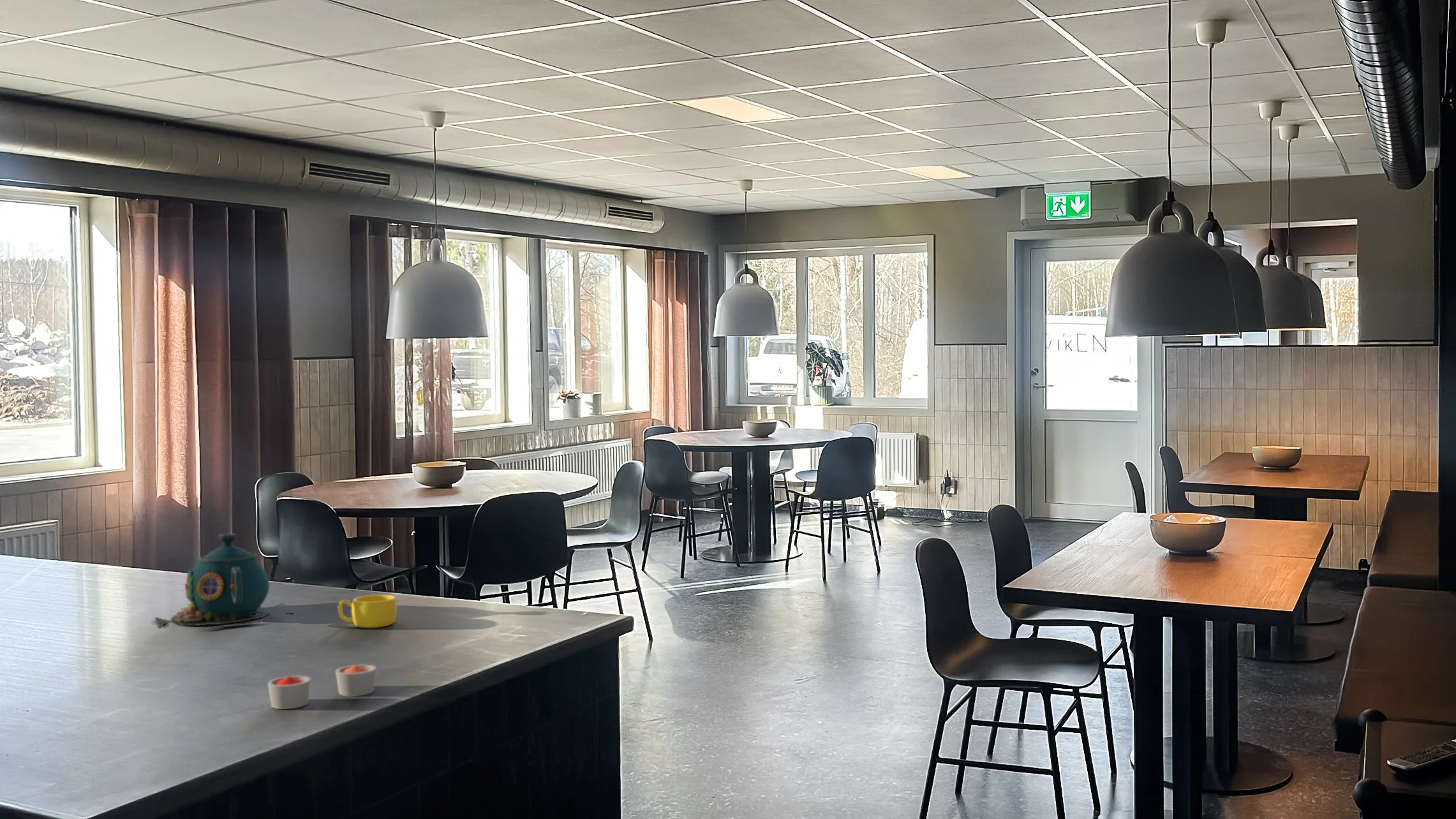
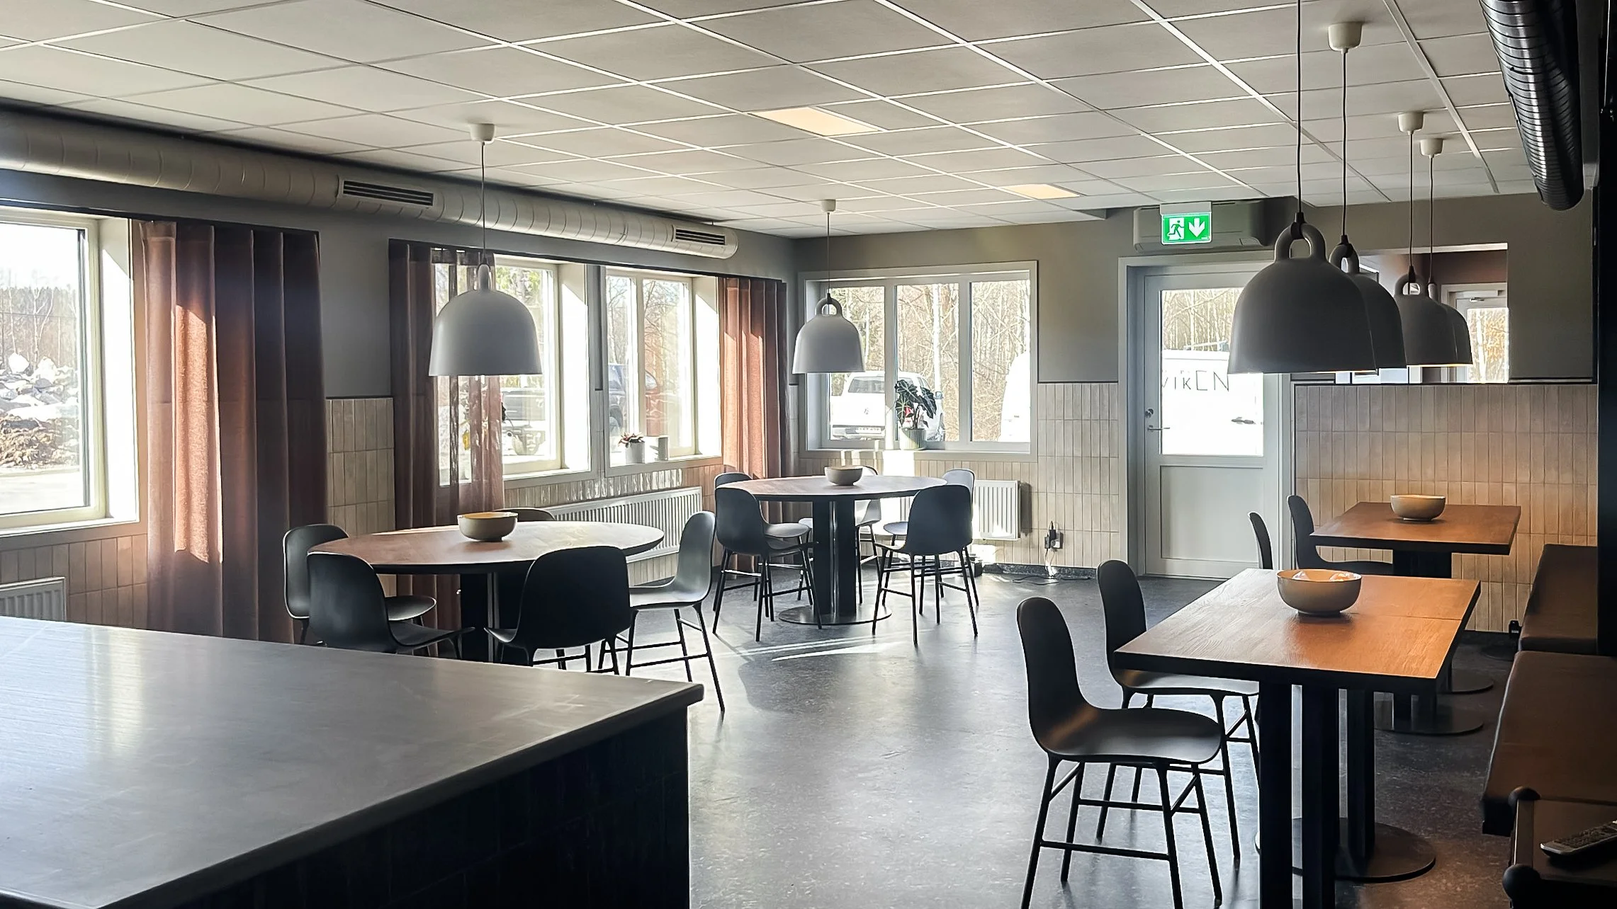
- teapot (223, 575)
- cup (367, 611)
- candle (310, 681)
